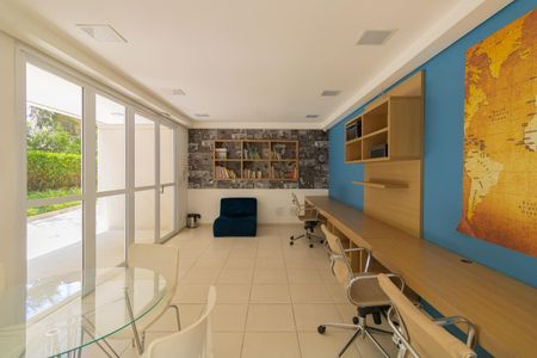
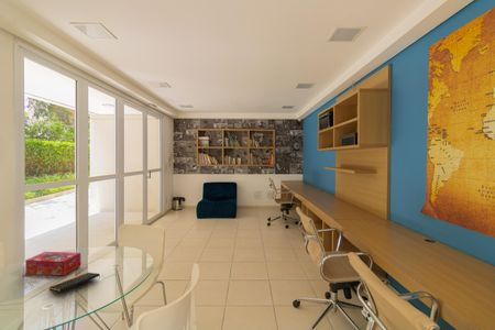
+ notepad (75, 280)
+ tissue box (54, 263)
